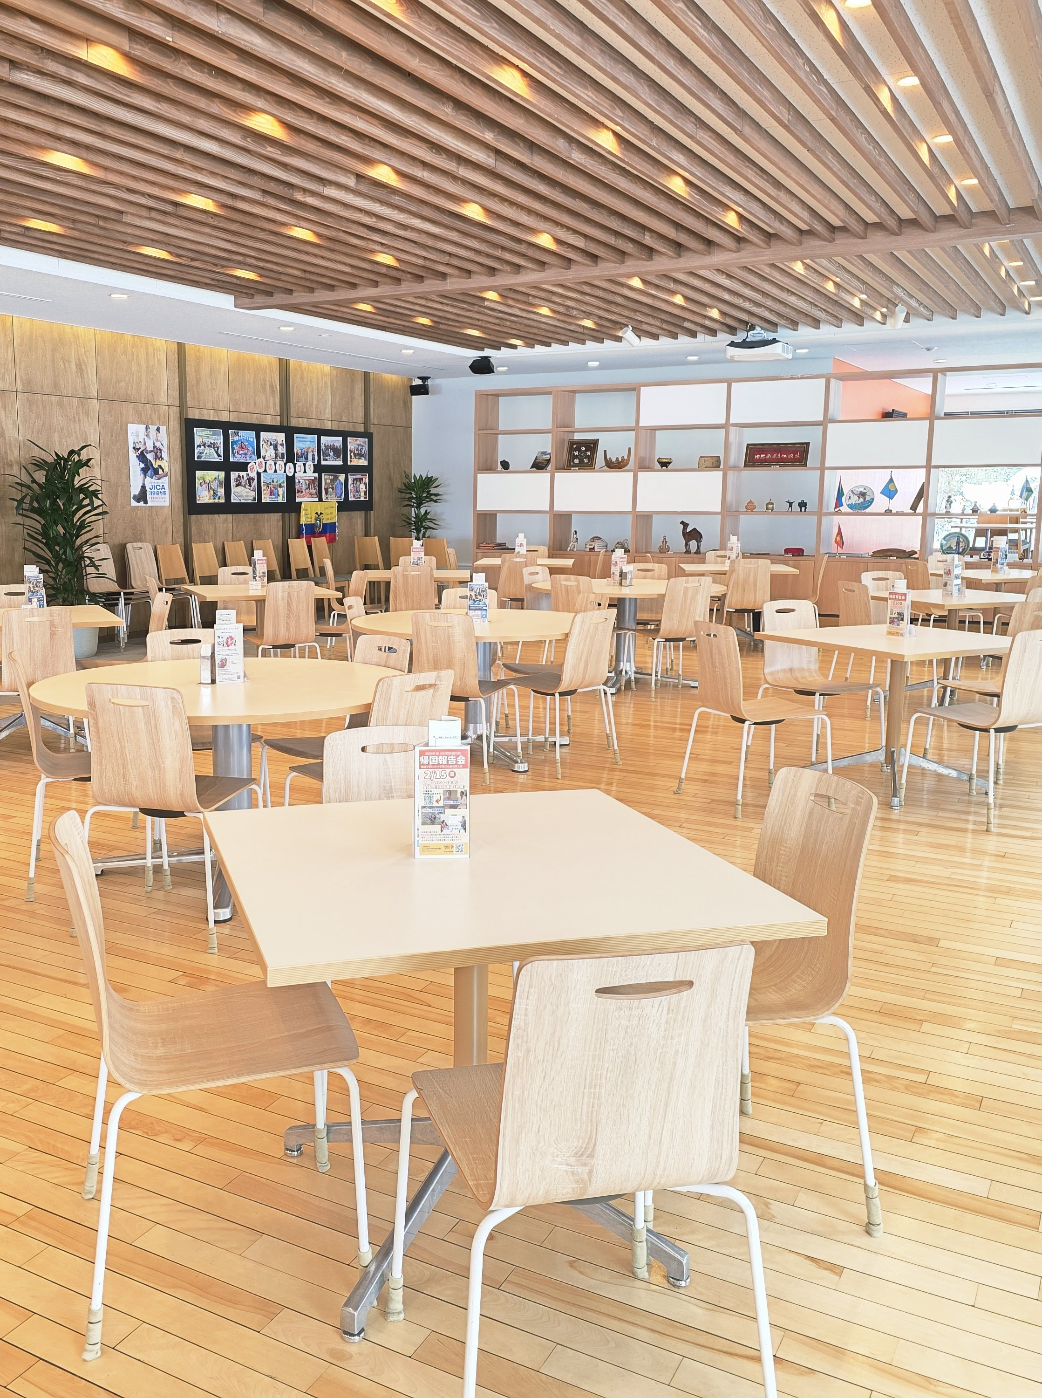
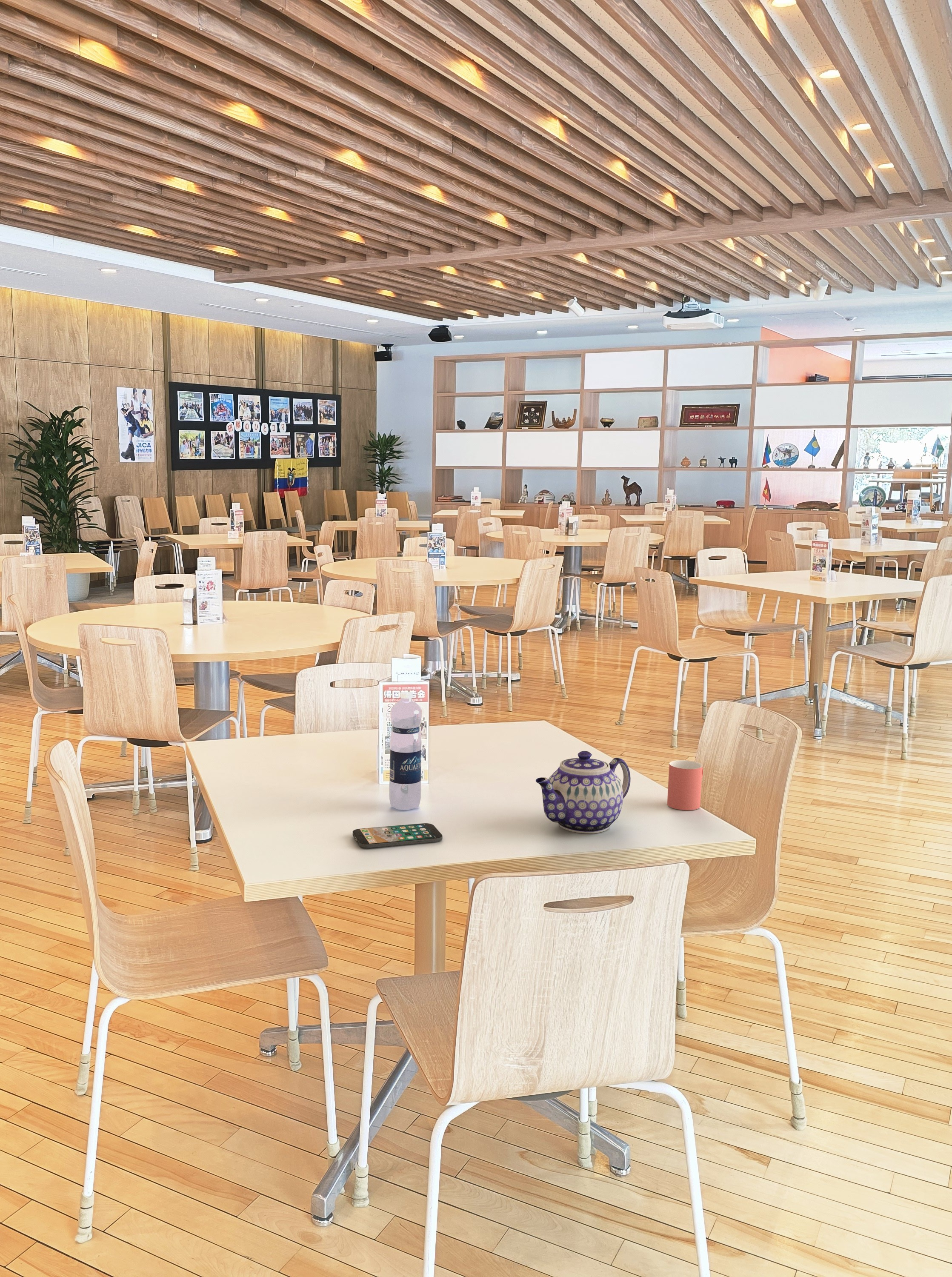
+ cup (689, 783)
+ smartphone (397, 835)
+ water bottle (406, 750)
+ teapot (584, 788)
